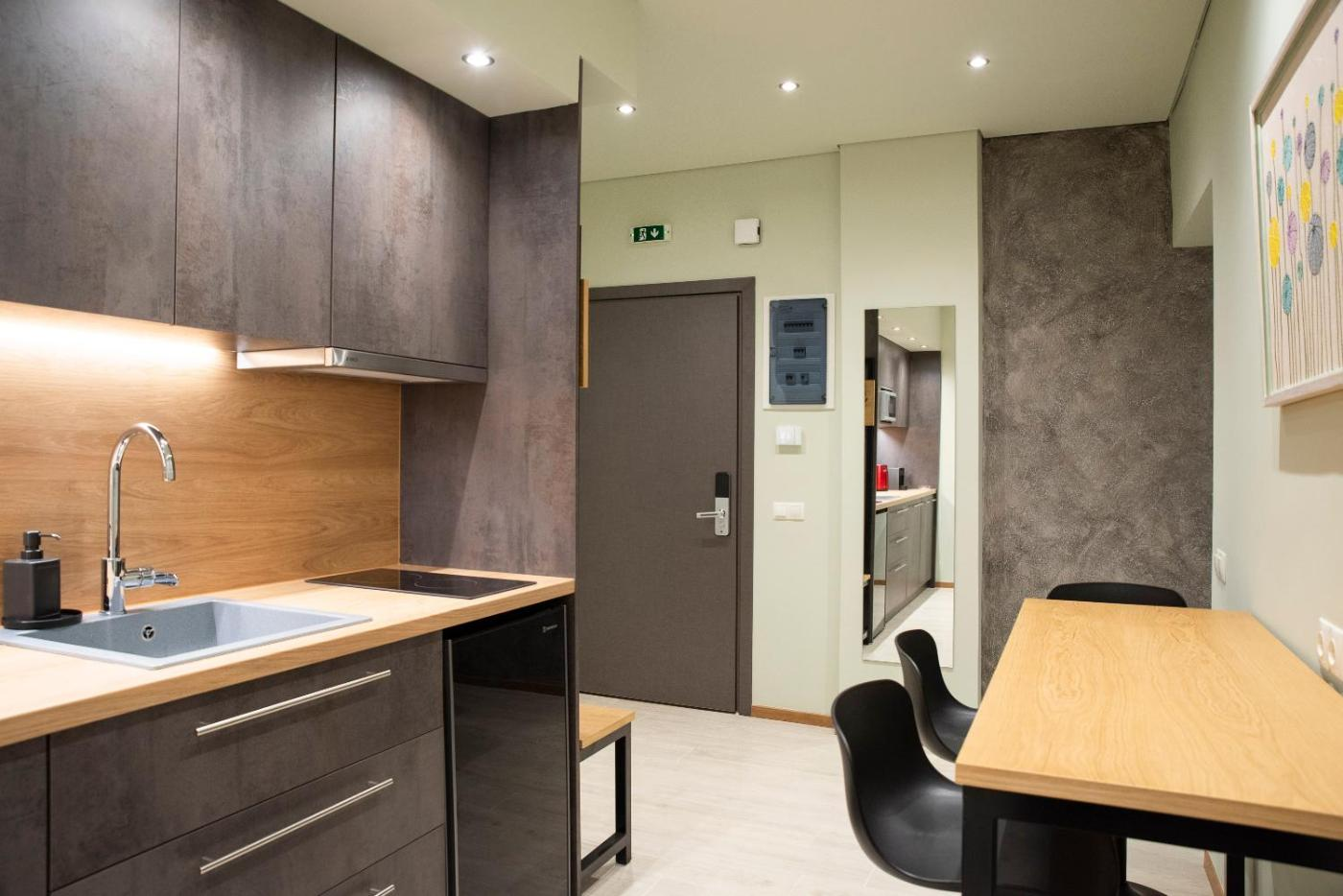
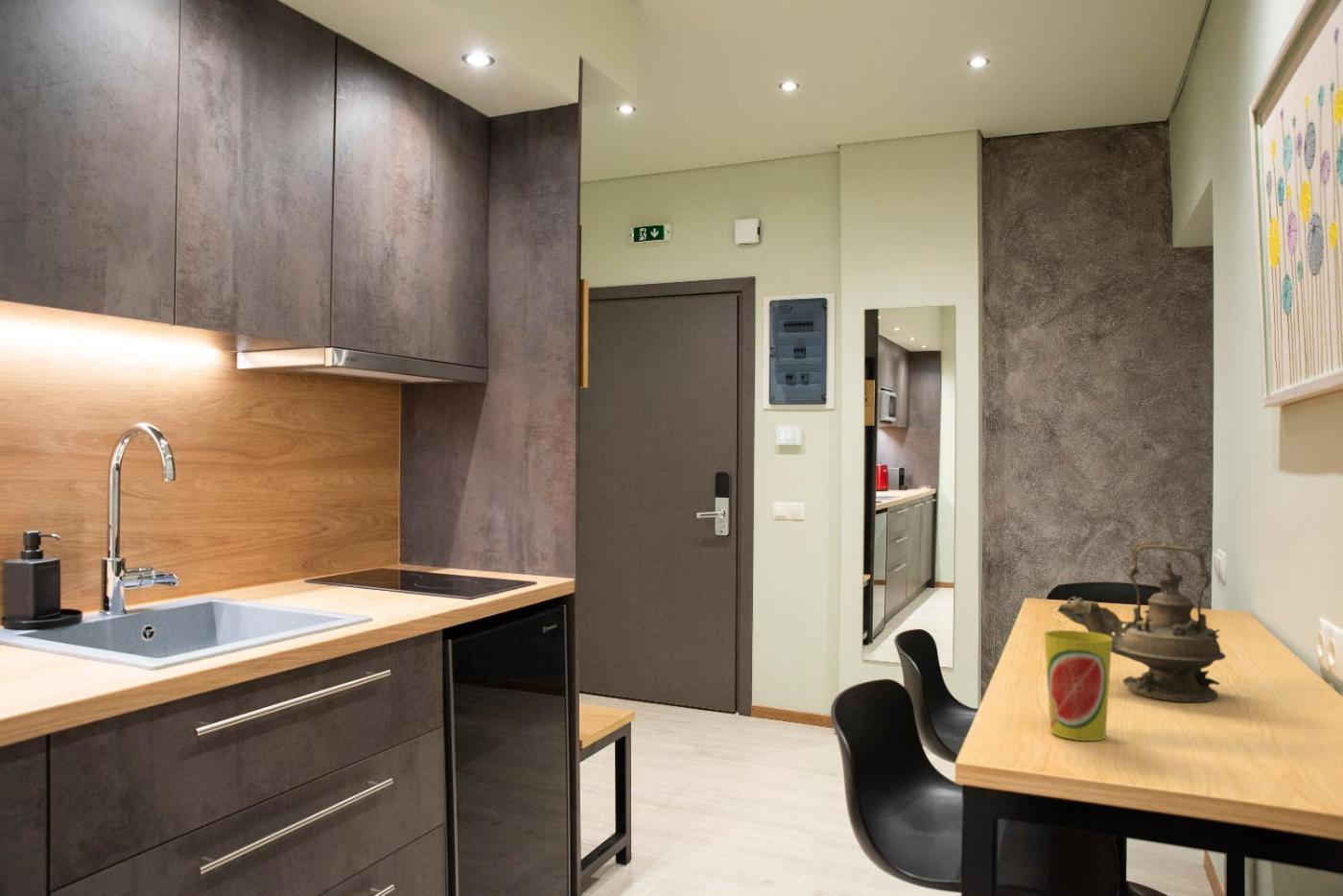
+ cup (1077, 684)
+ teapot (1137, 614)
